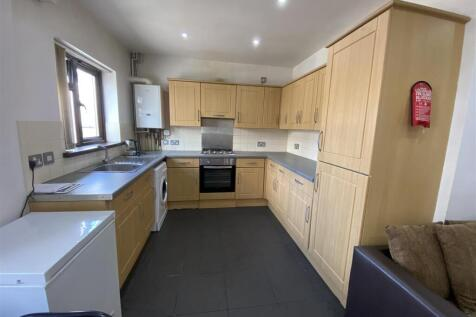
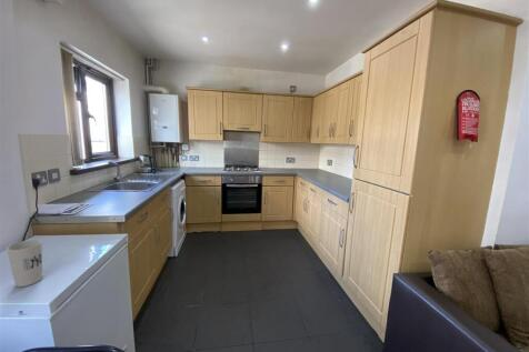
+ cup (27, 263)
